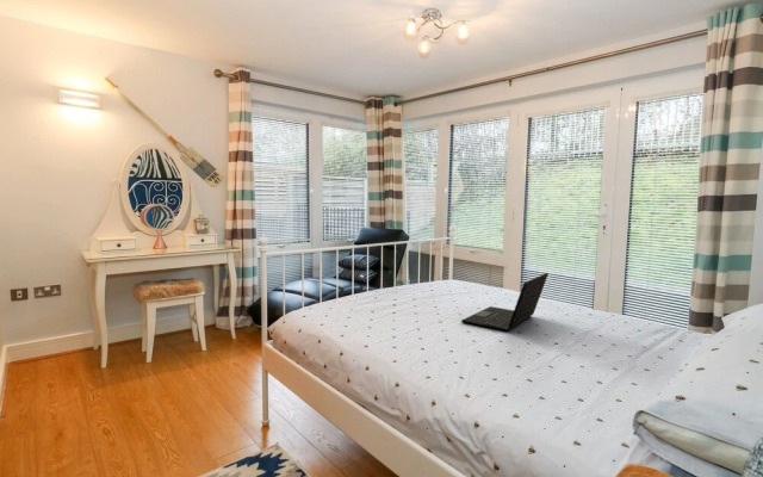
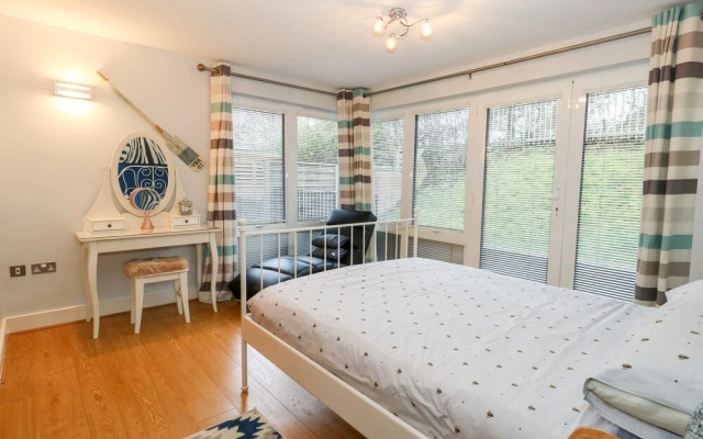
- laptop (505, 309)
